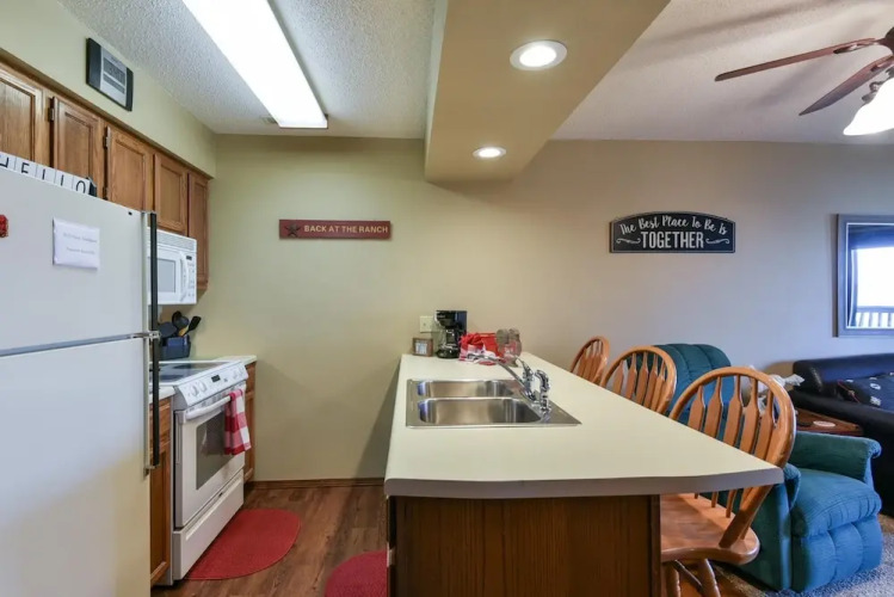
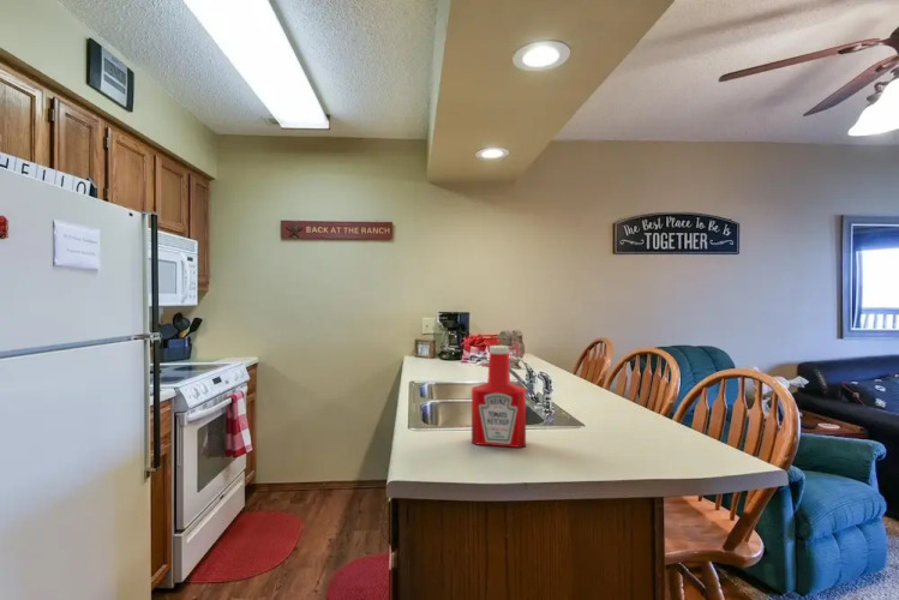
+ soap bottle (498, 394)
